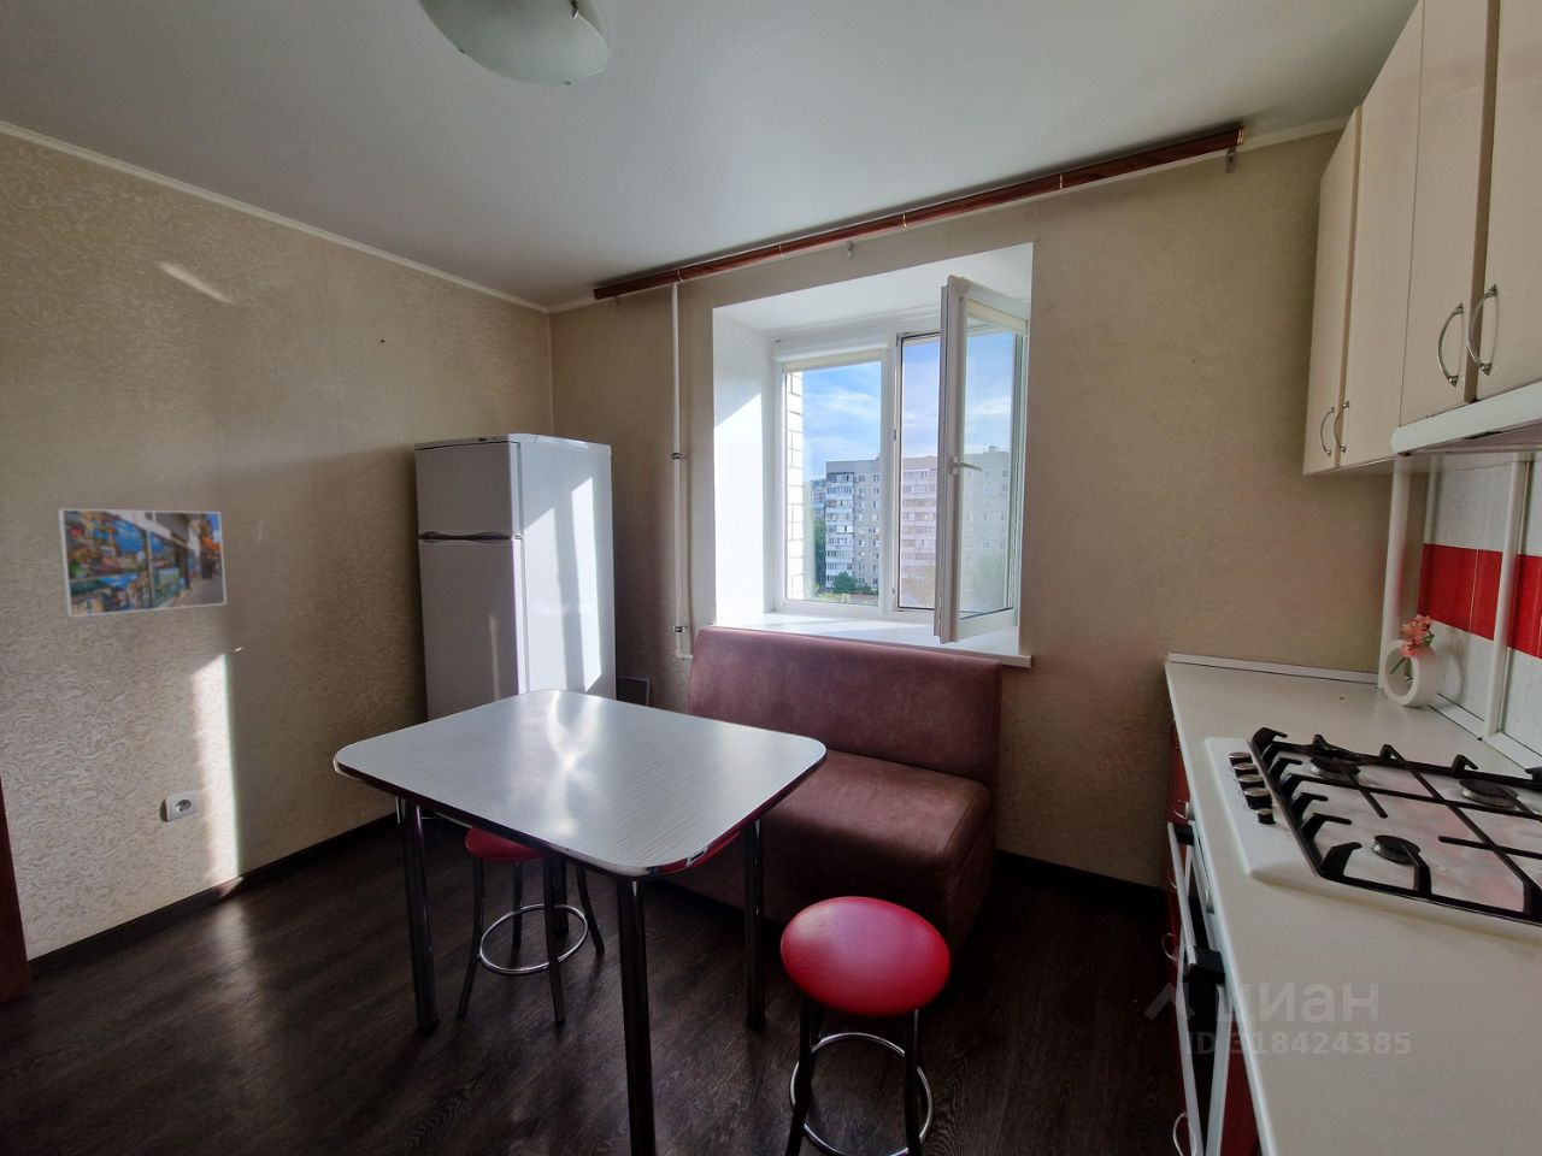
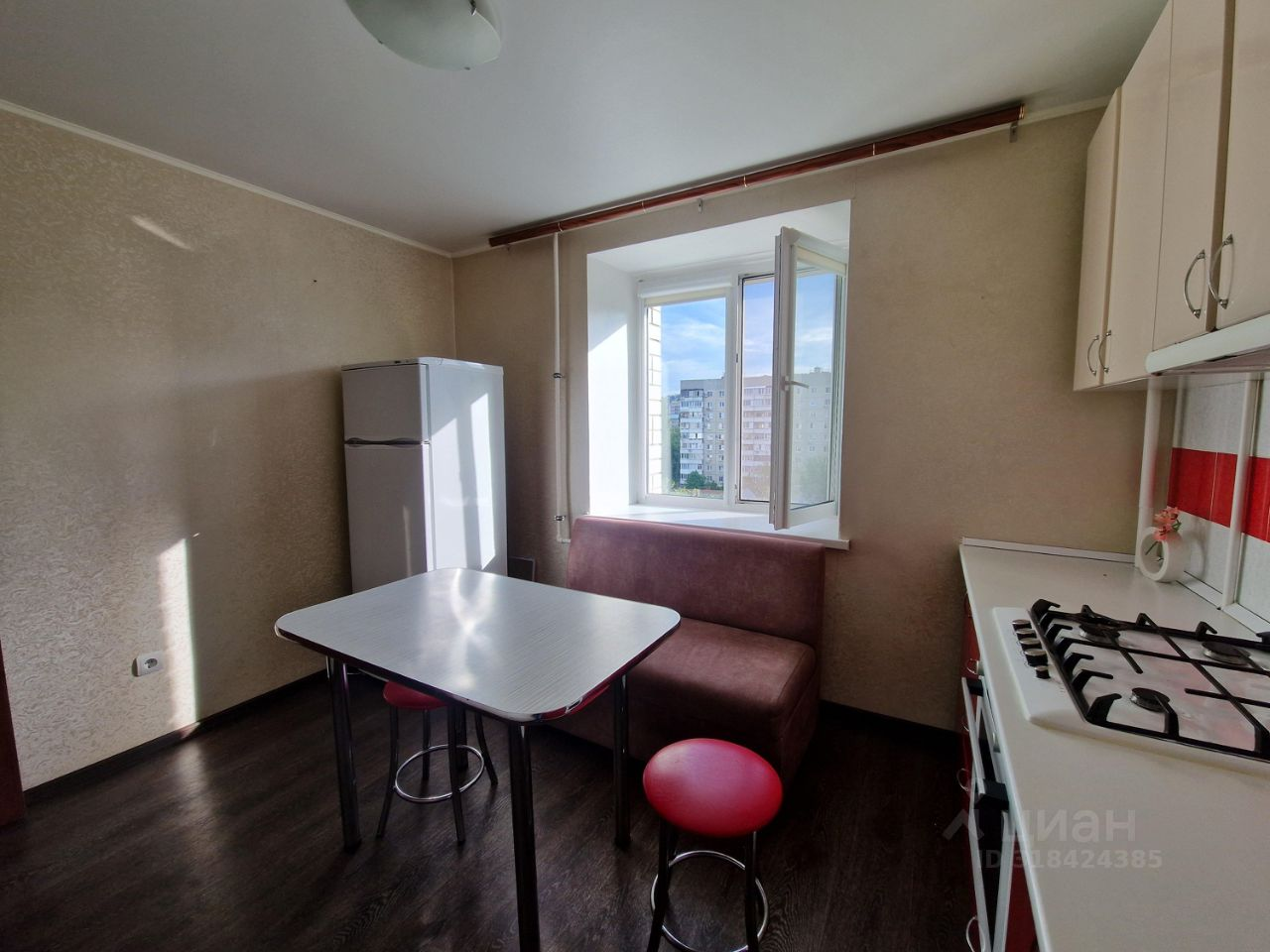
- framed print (148, 560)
